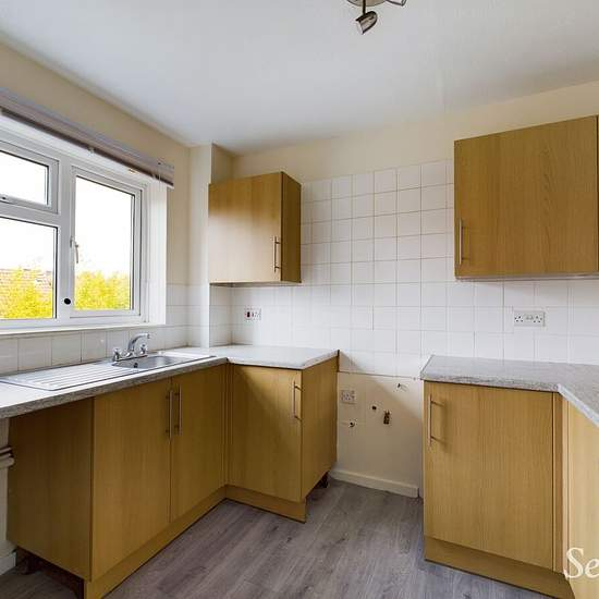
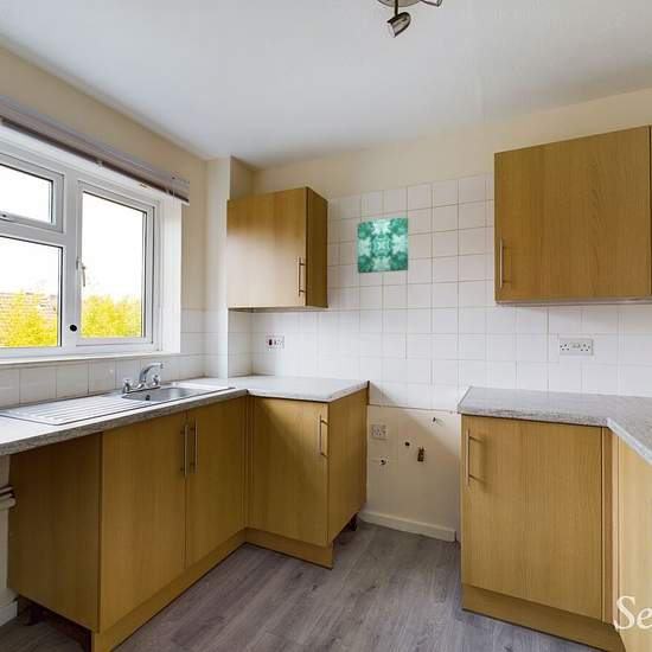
+ wall art (382, 245)
